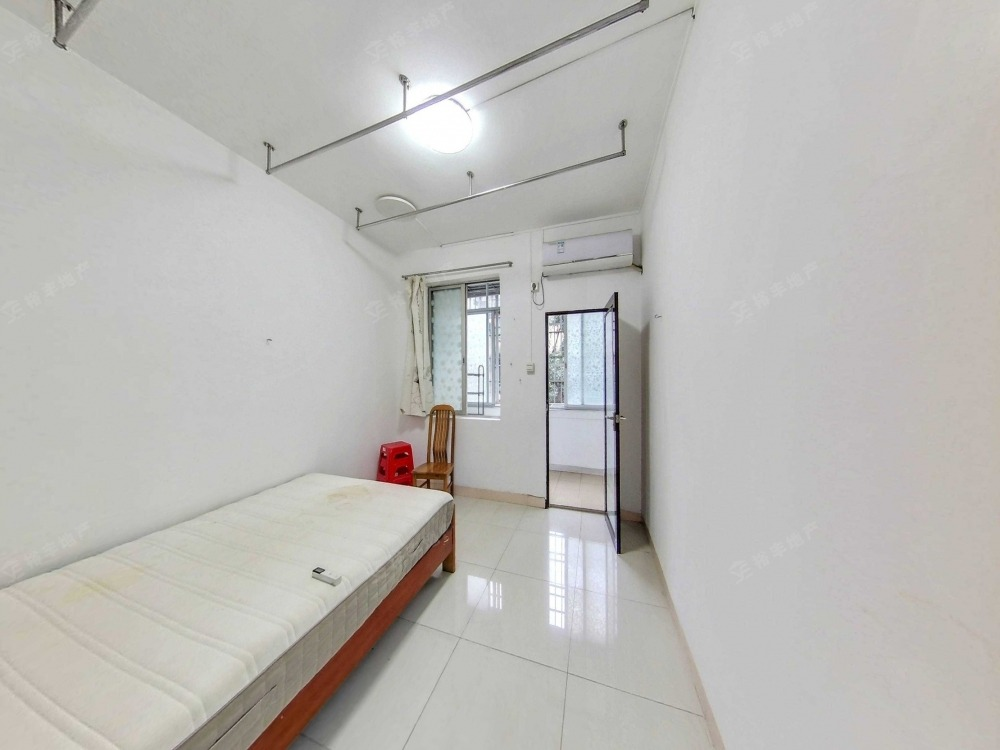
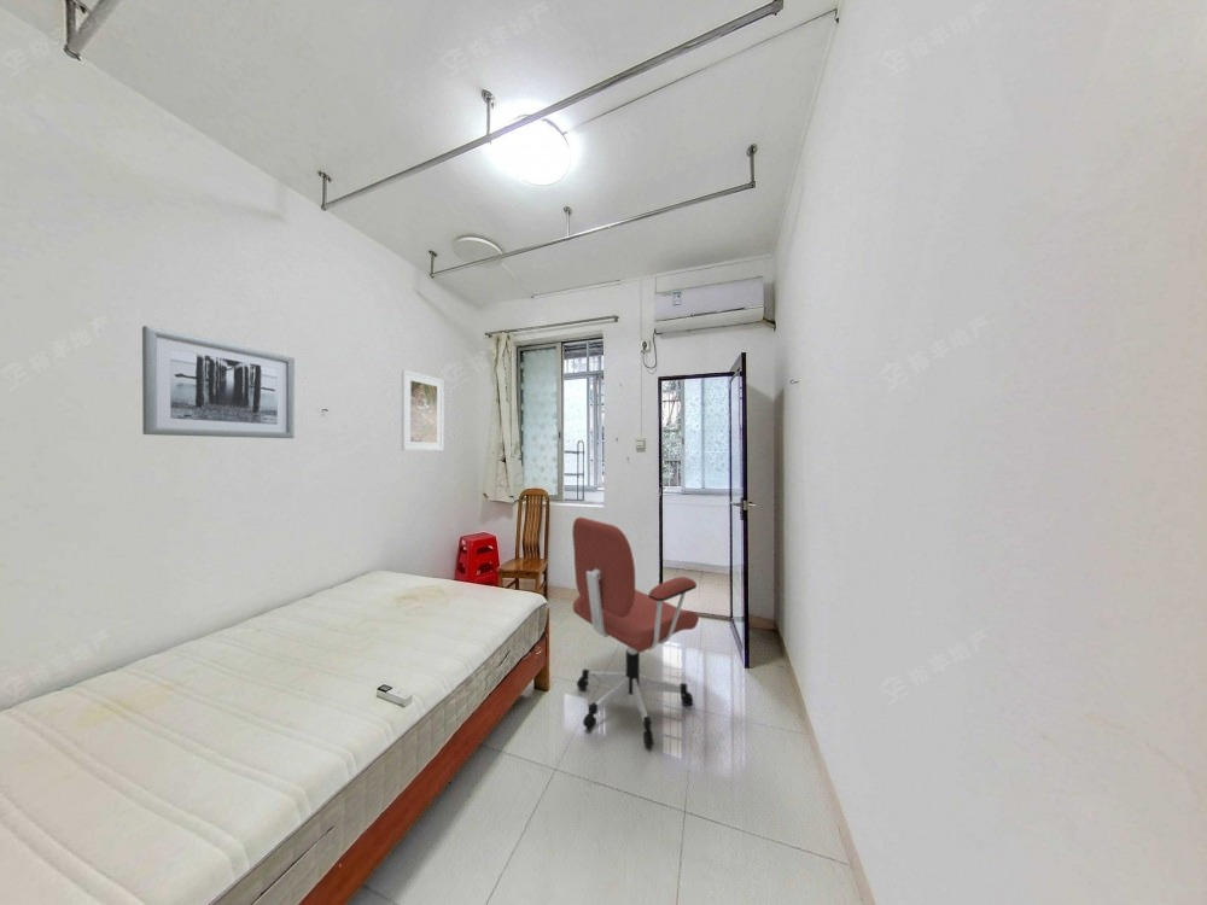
+ wall art (229, 390)
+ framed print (424, 413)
+ office chair (628, 609)
